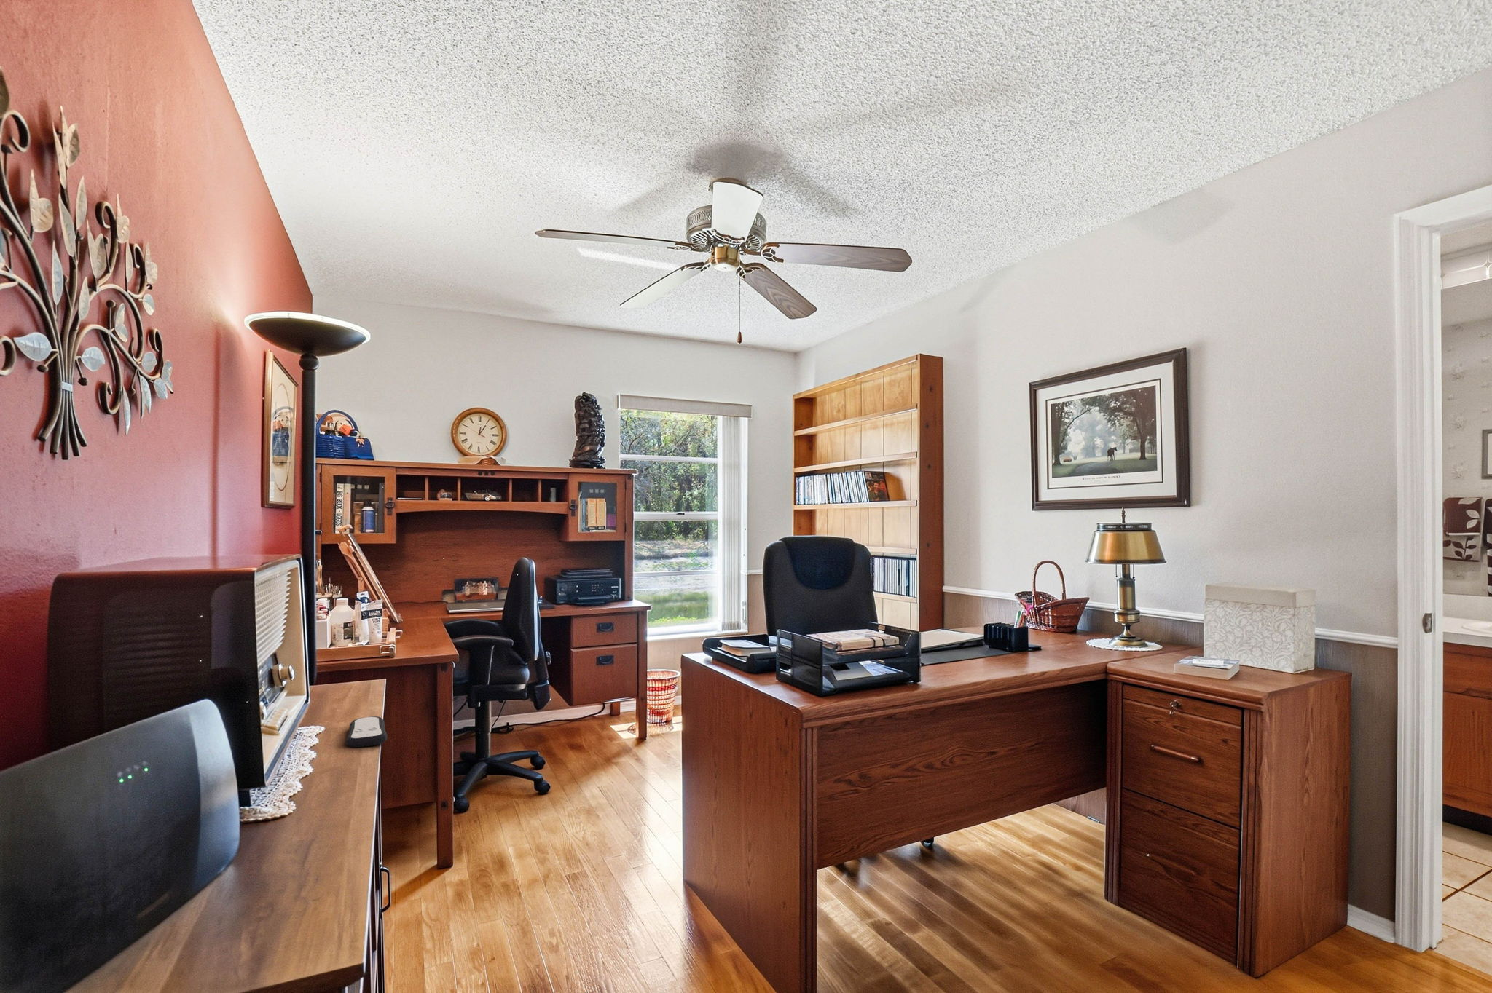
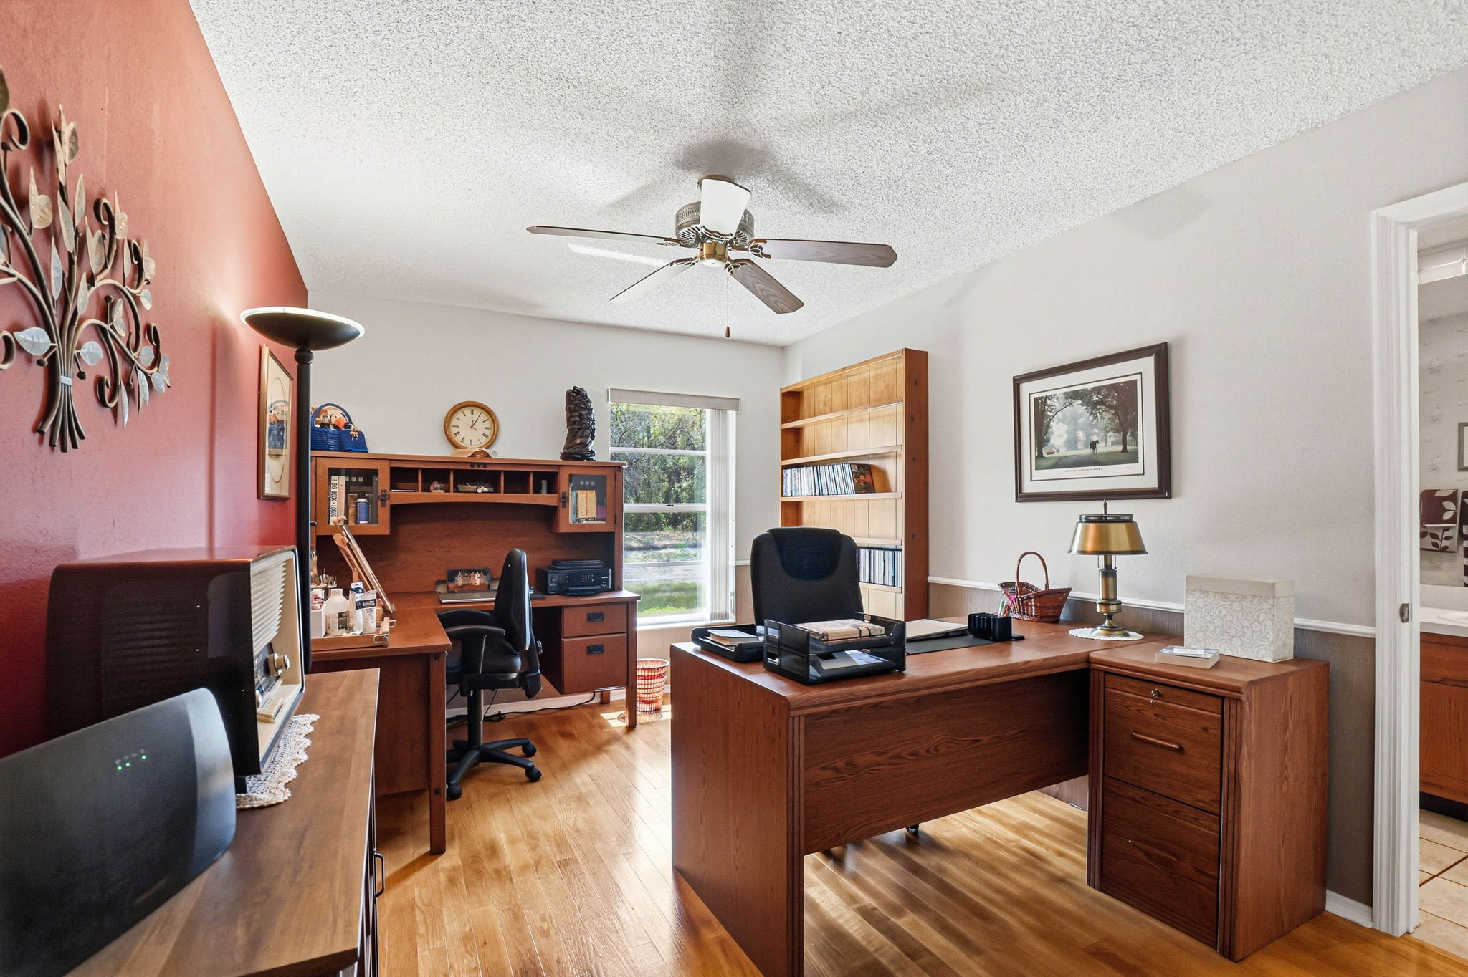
- remote control (367, 730)
